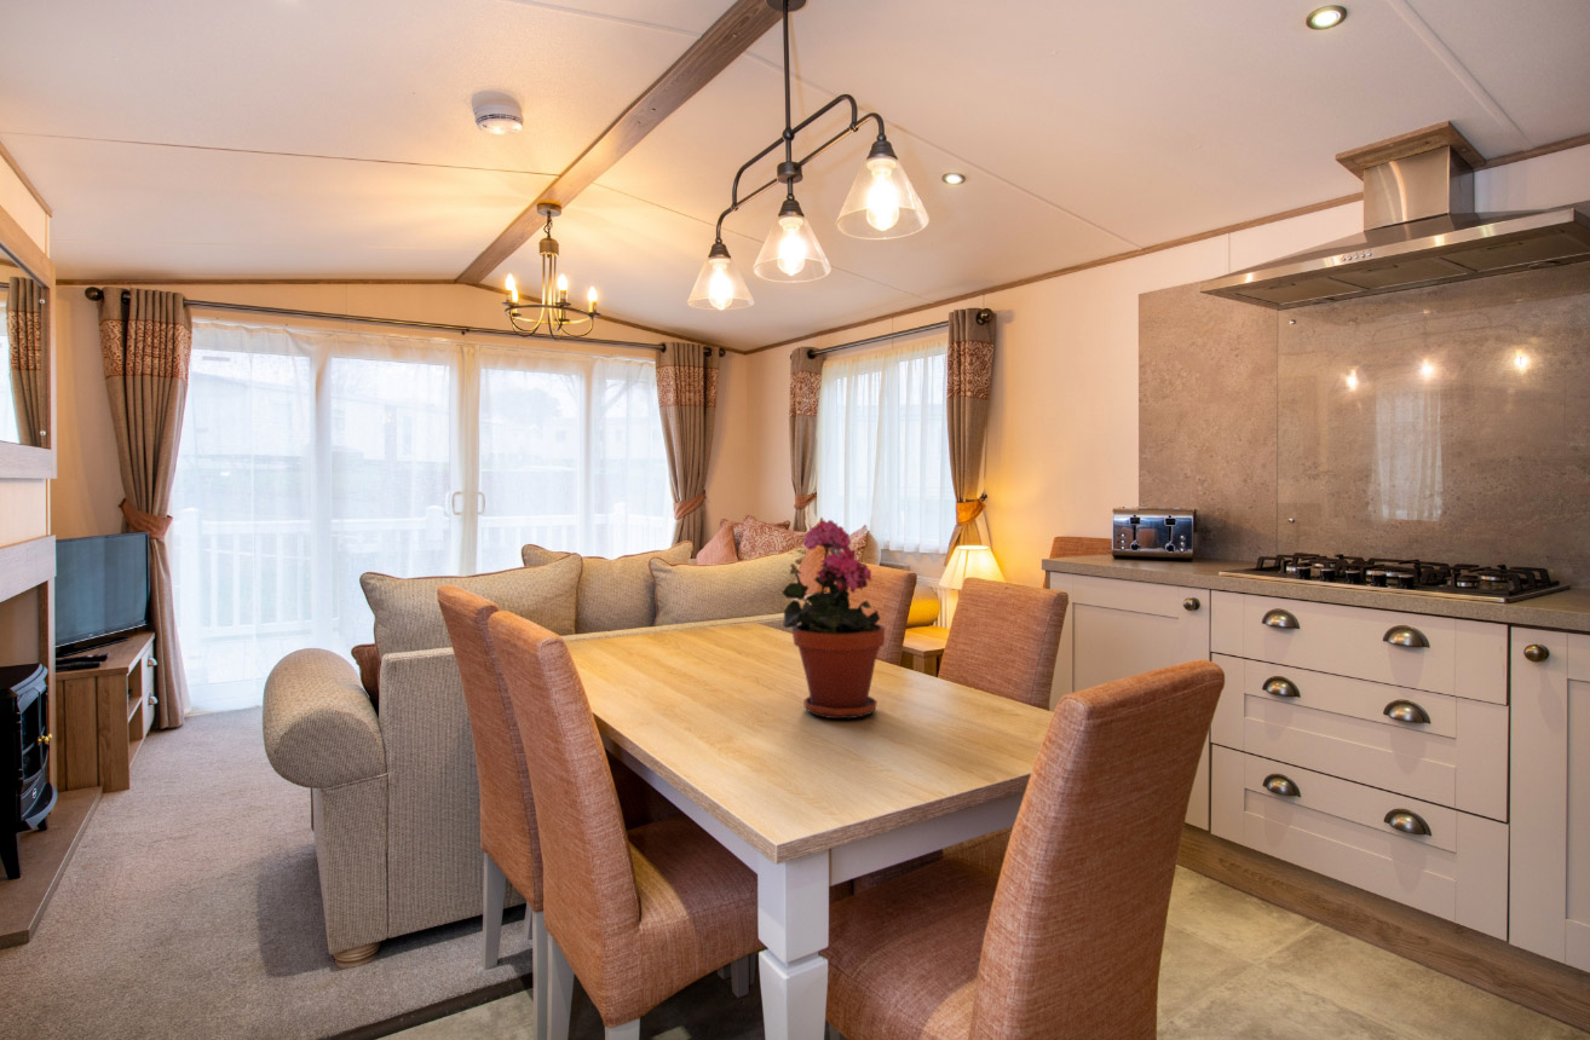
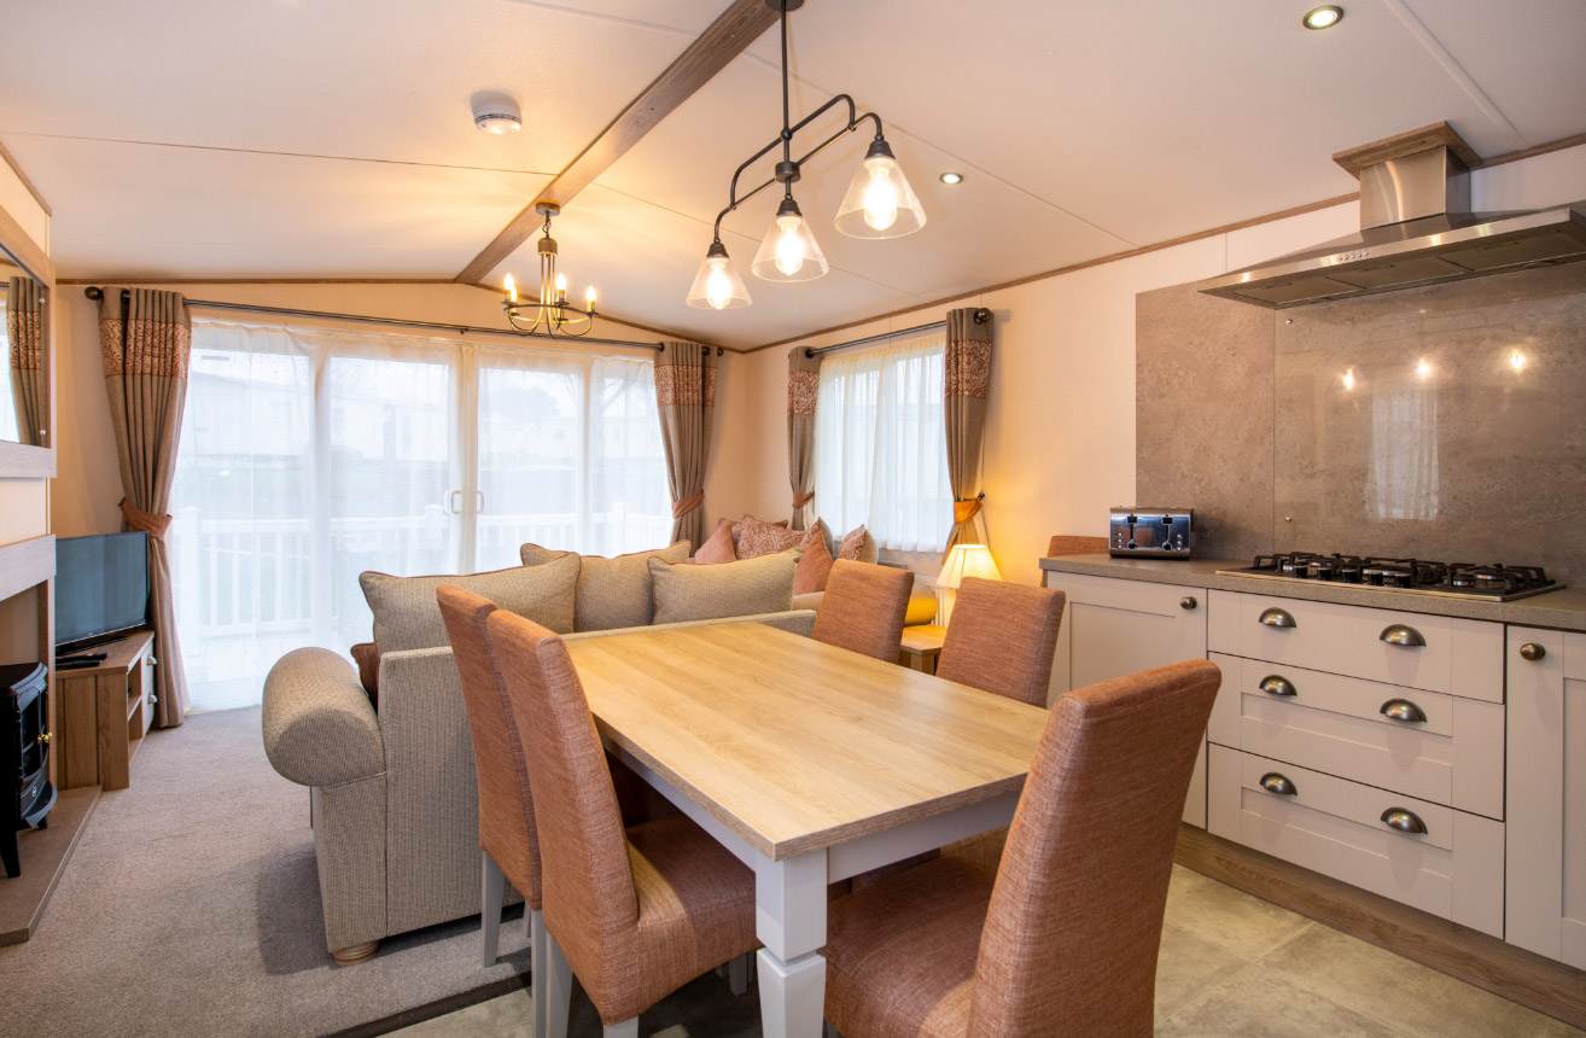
- potted plant (835, 616)
